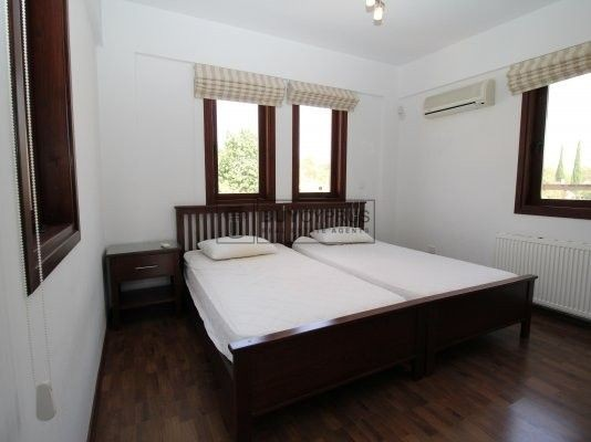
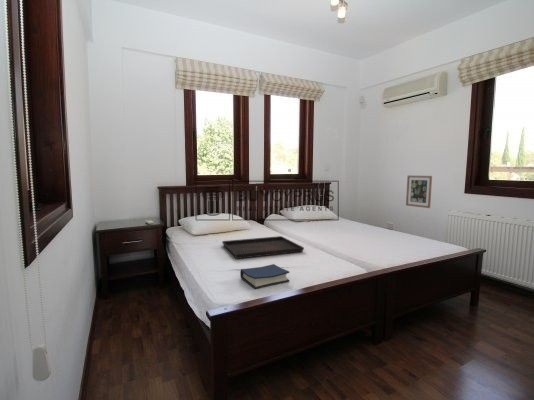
+ serving tray (261, 246)
+ hardback book (264, 274)
+ wall art (418, 191)
